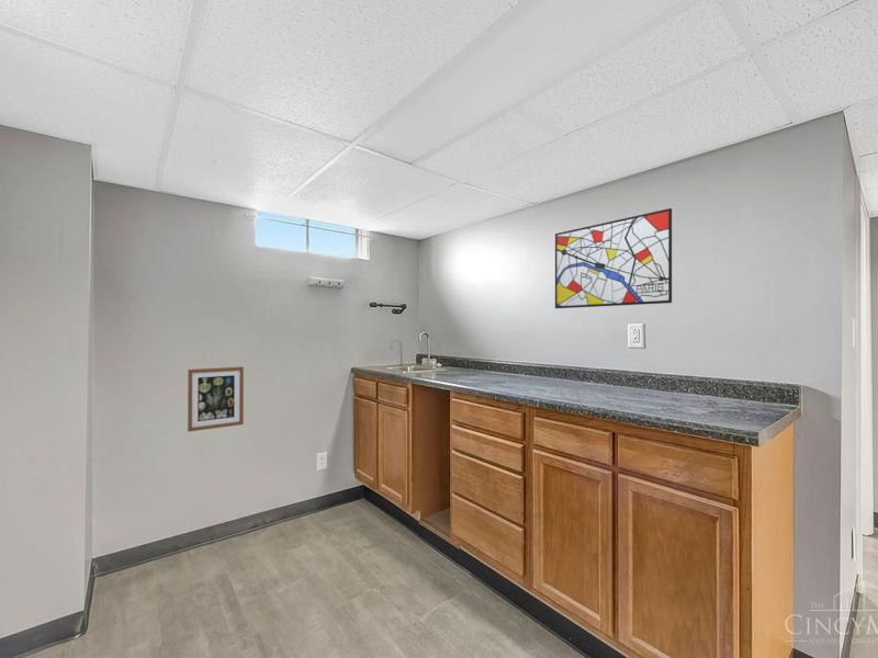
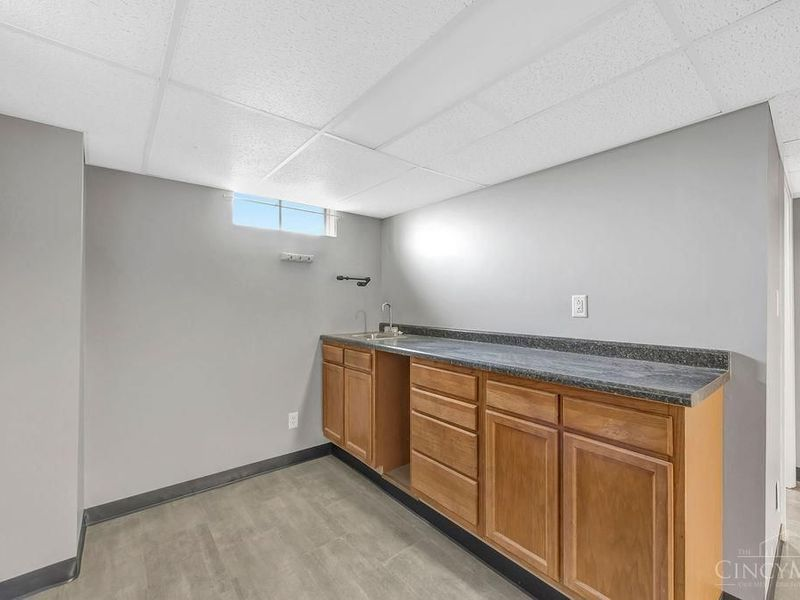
- wall art (216, 397)
- wall art (606, 264)
